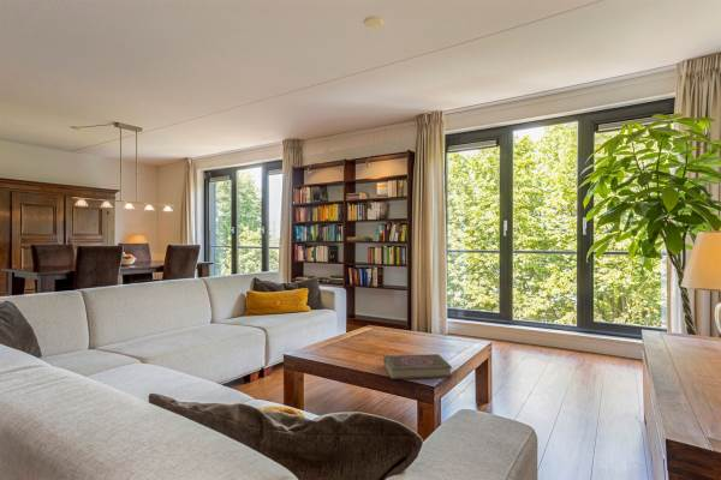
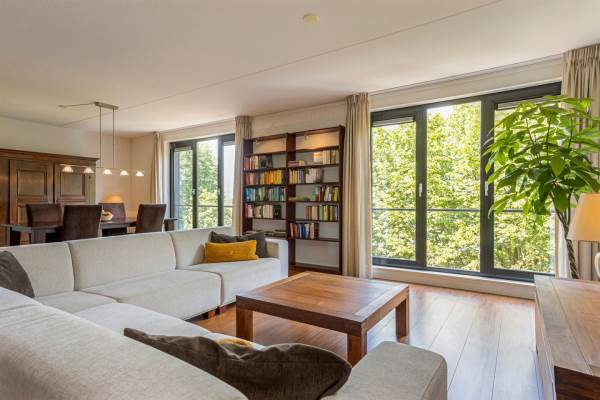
- book (416, 365)
